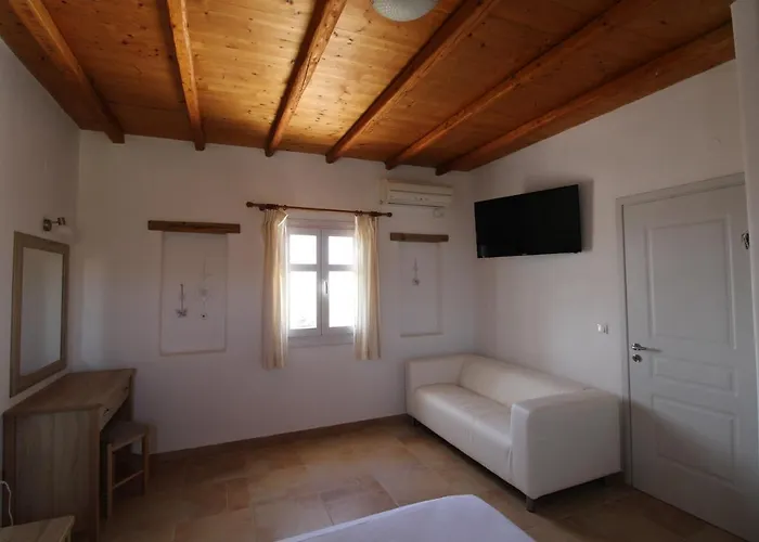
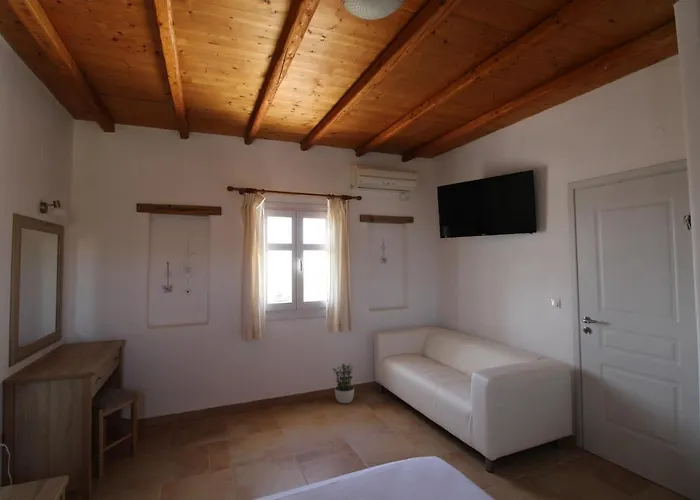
+ potted plant (343, 381)
